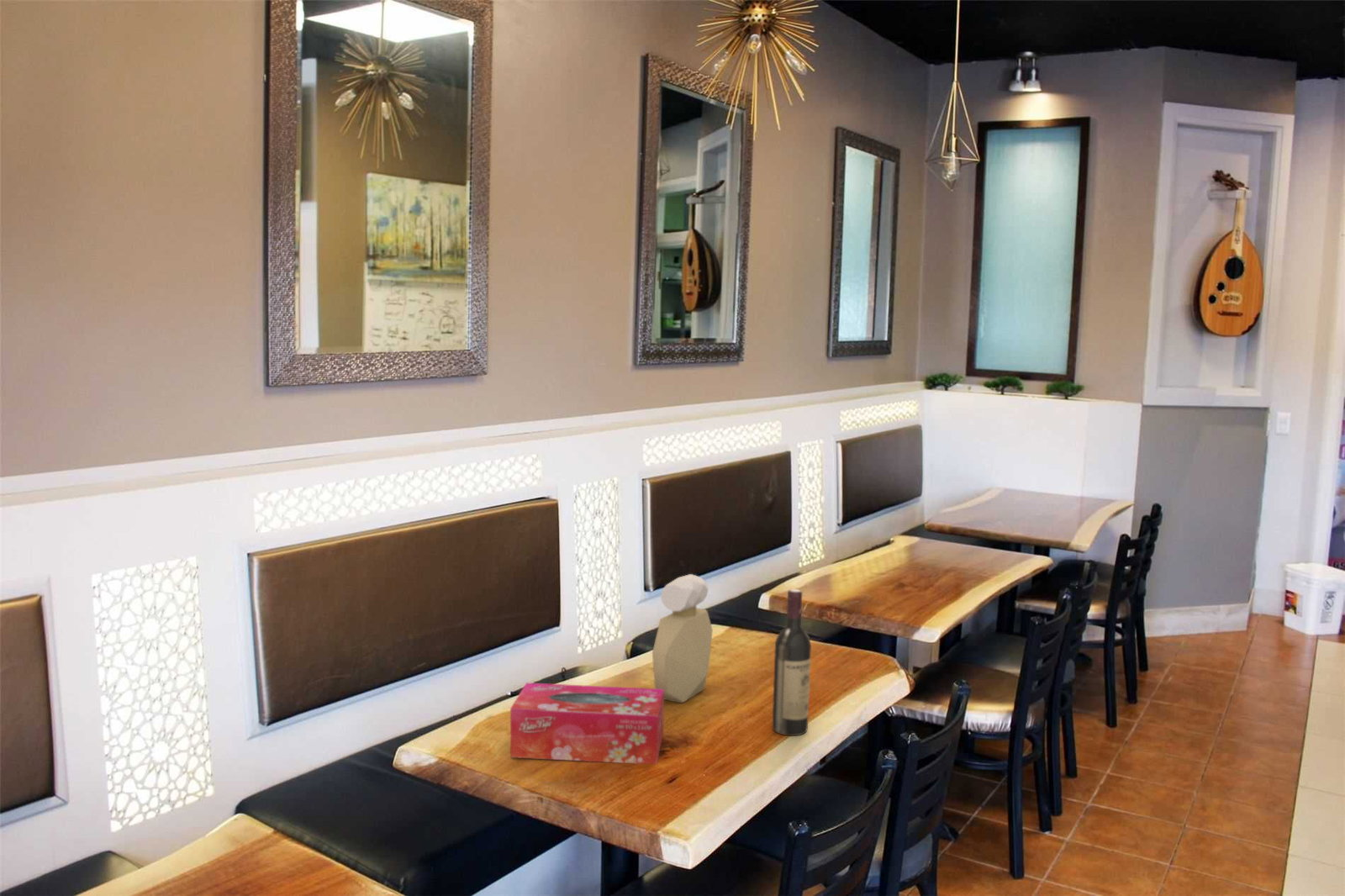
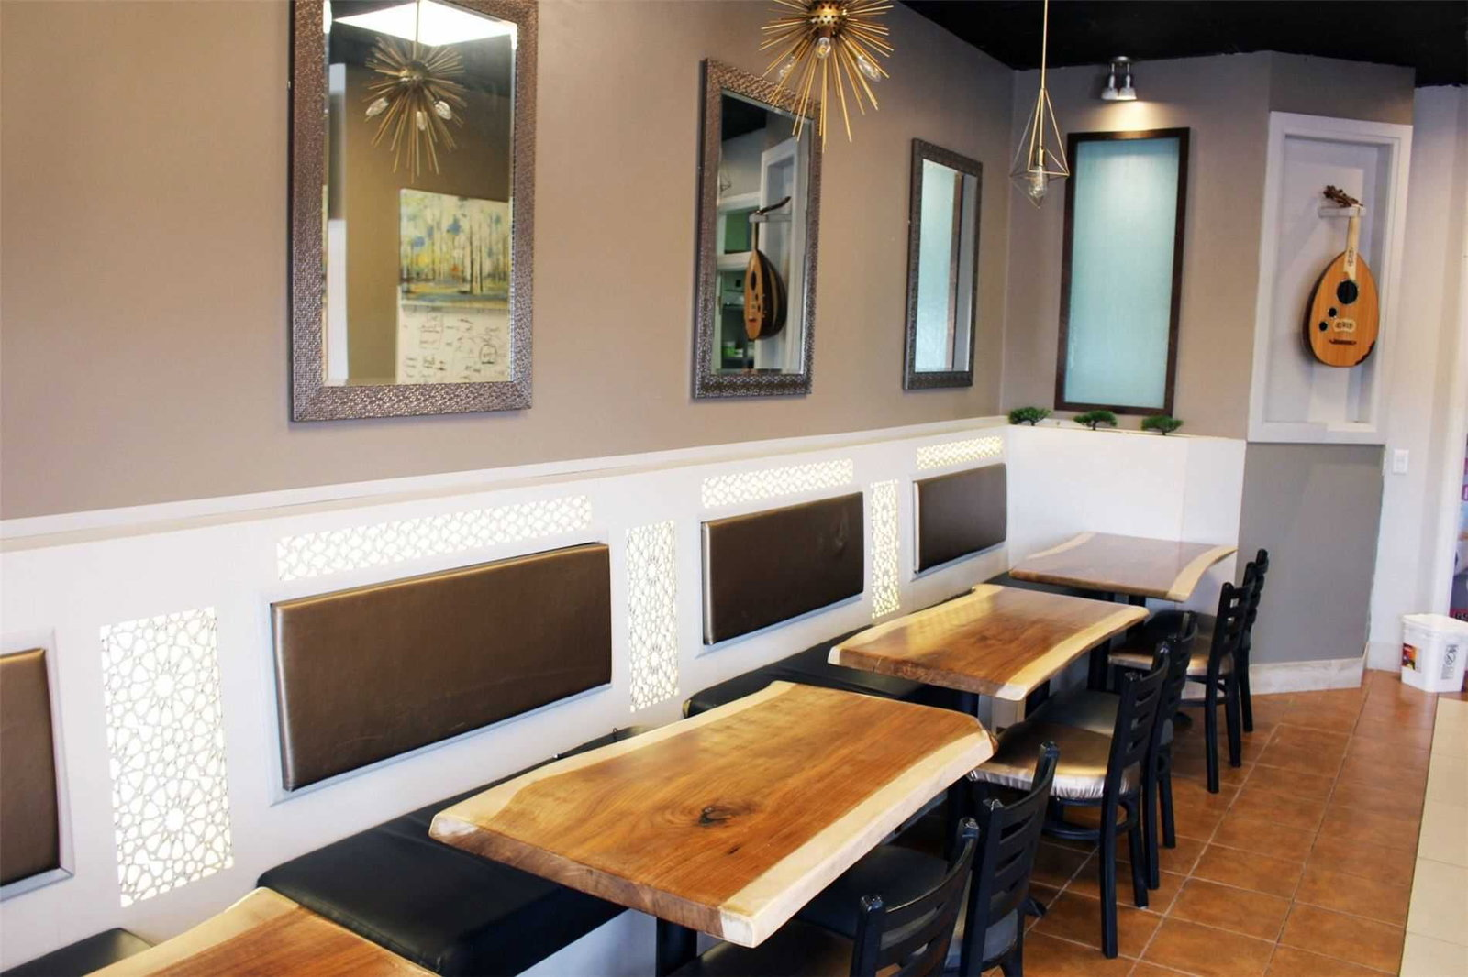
- wine bottle (792, 660)
- tissue box (588, 722)
- perfume bottle (684, 635)
